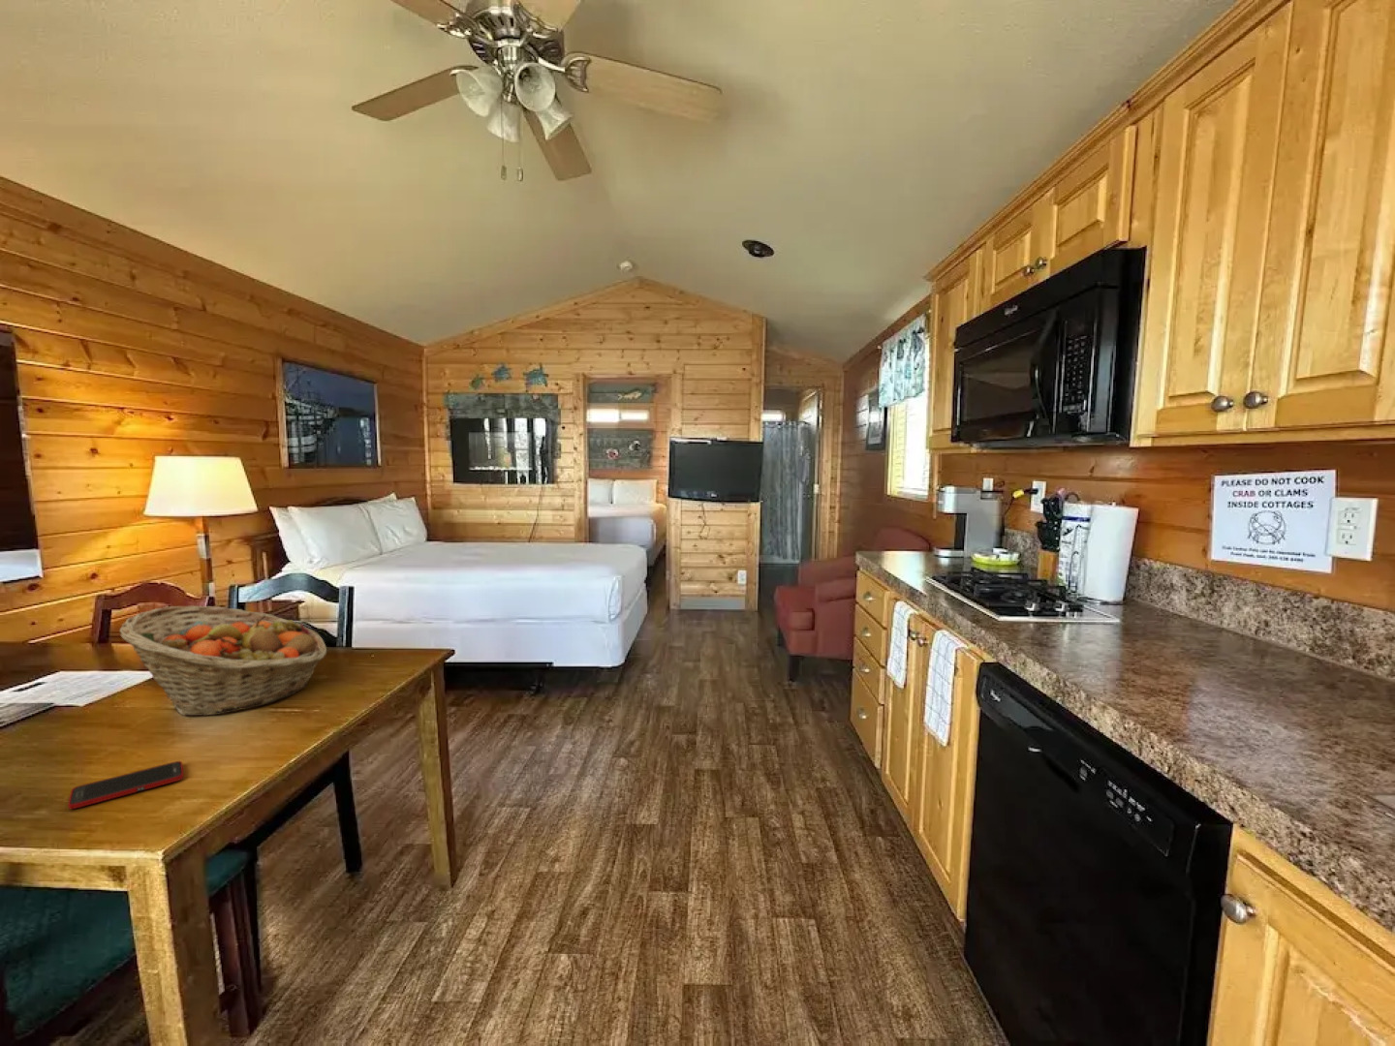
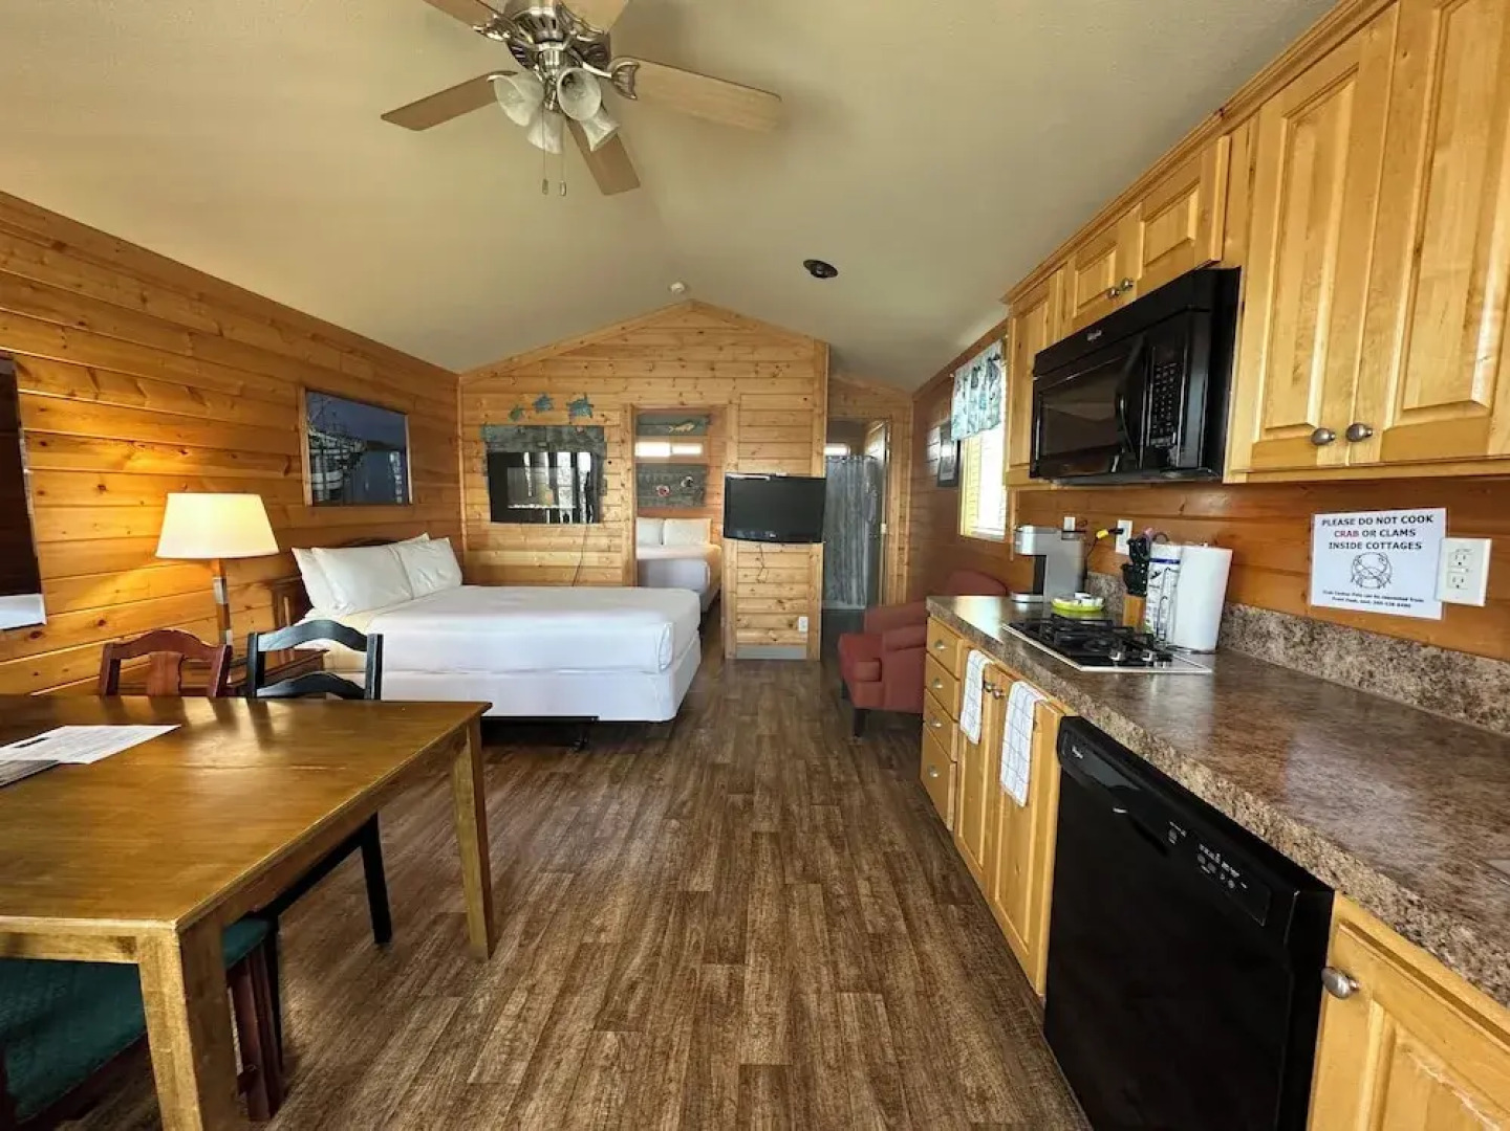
- cell phone (129, 783)
- fruit basket (234, 649)
